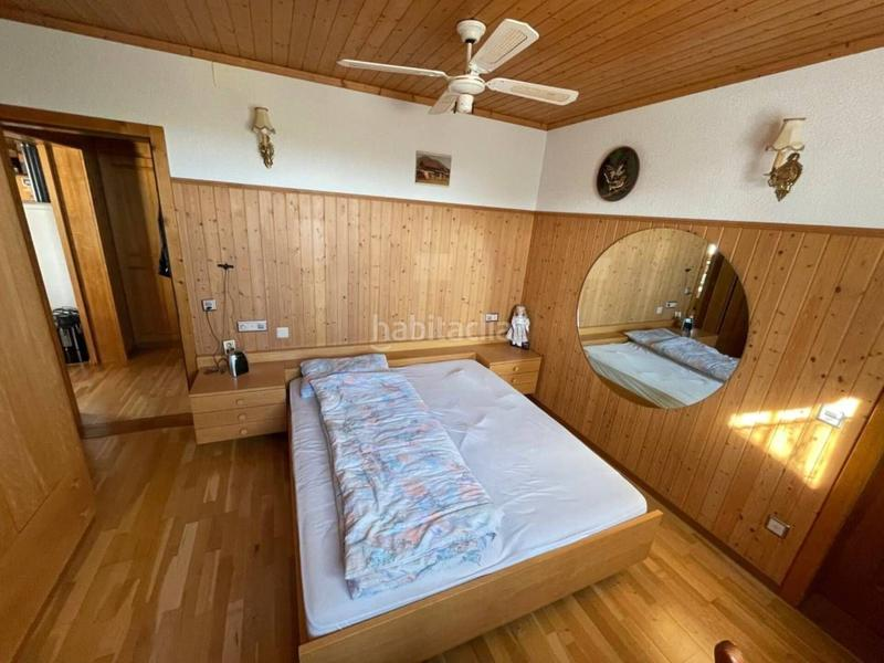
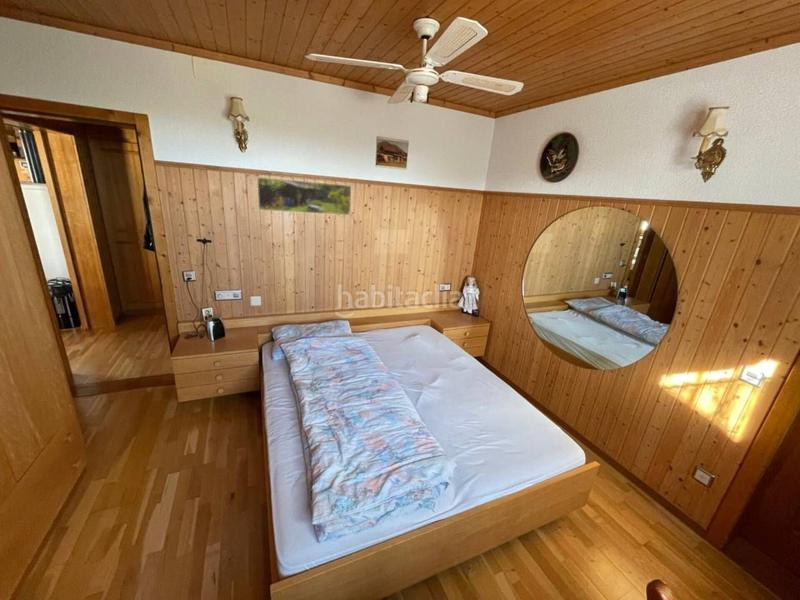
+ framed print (306, 197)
